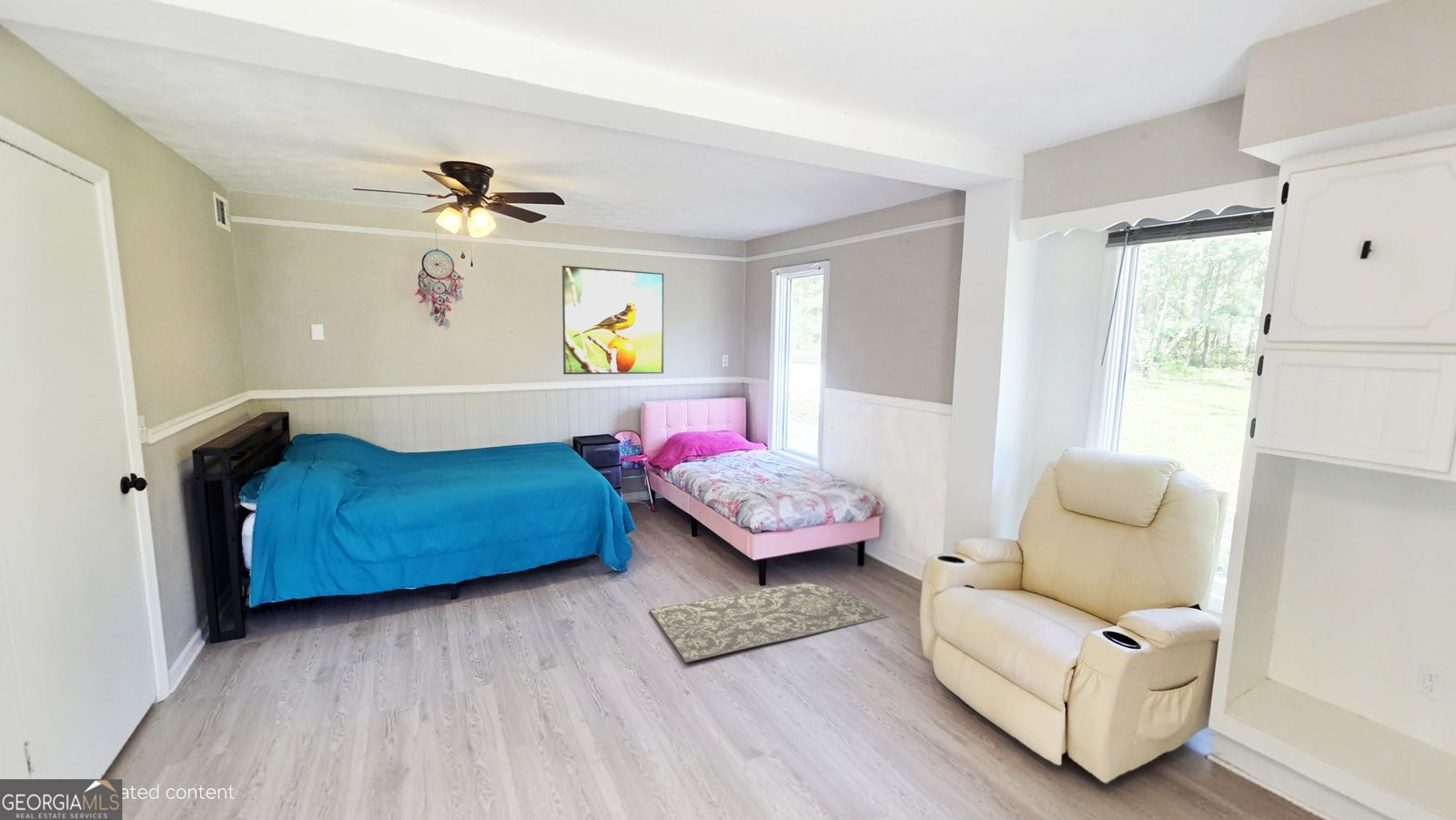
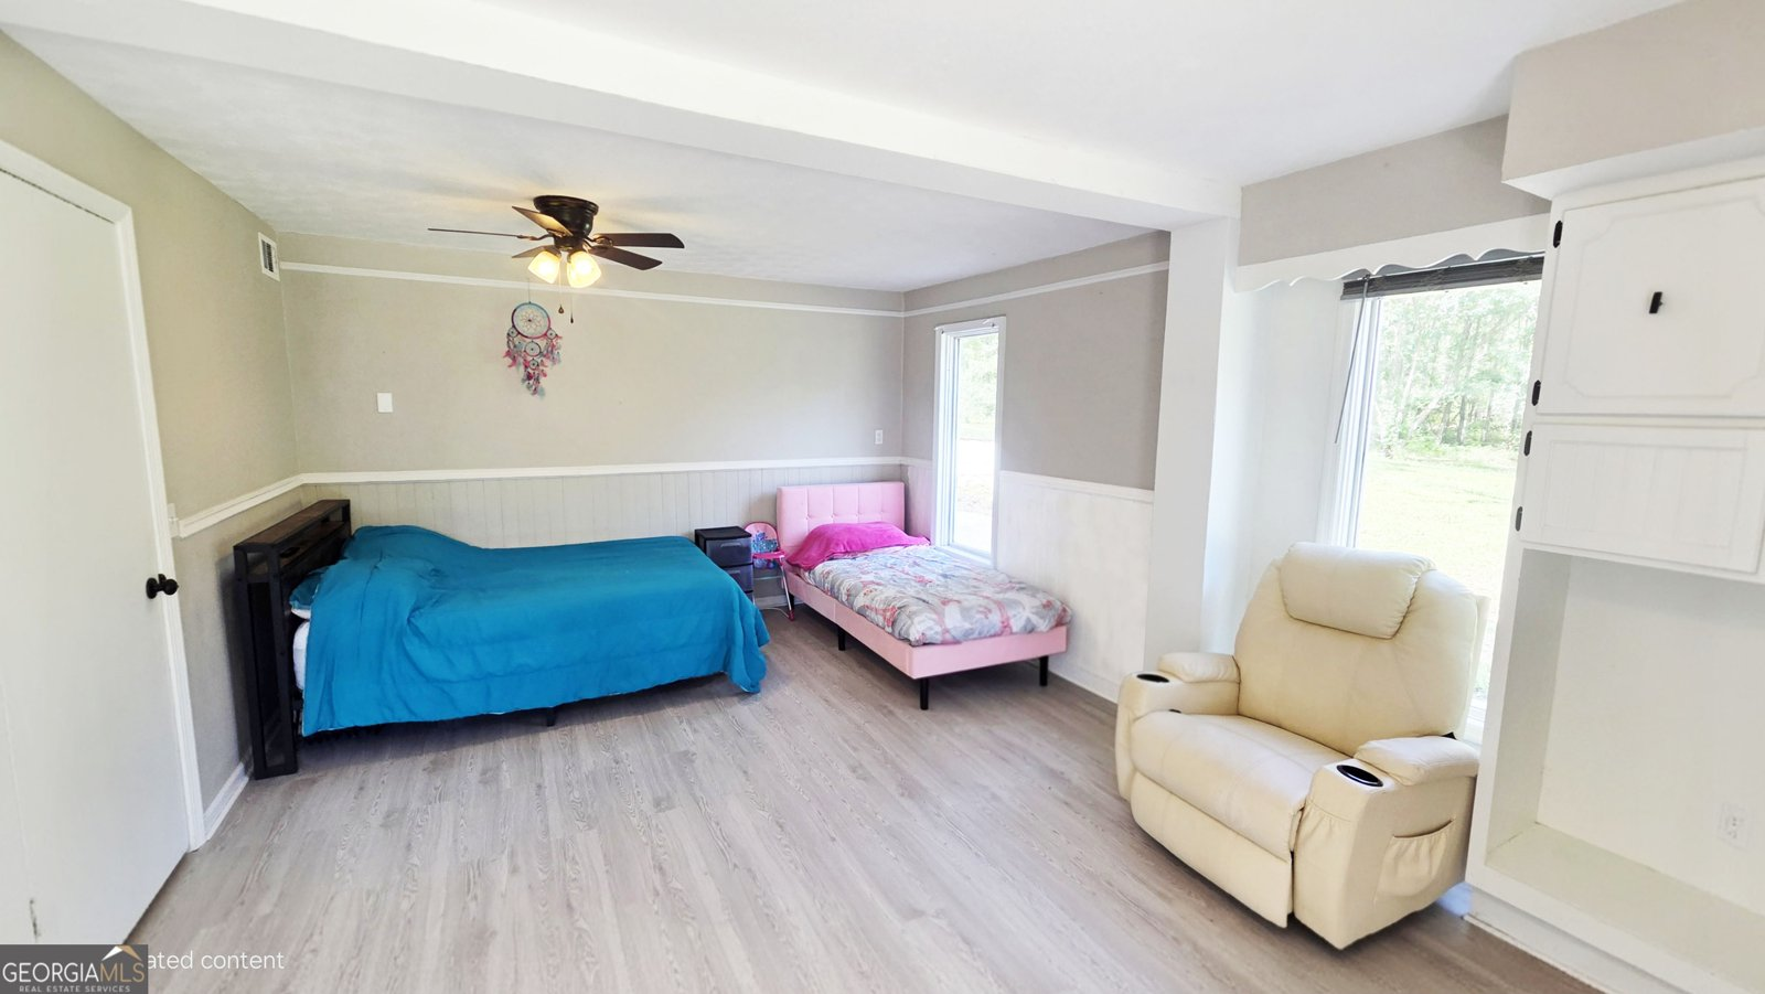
- rug (768, 612)
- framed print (615, 322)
